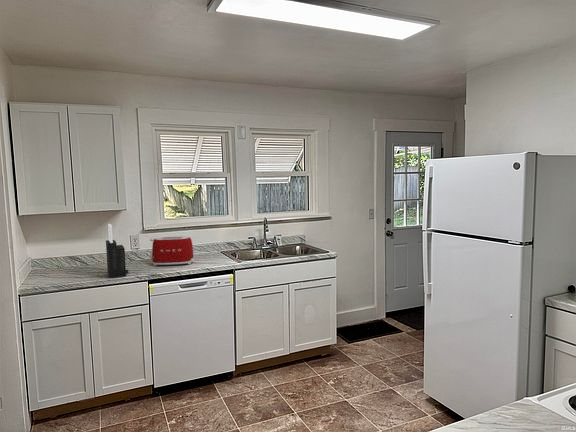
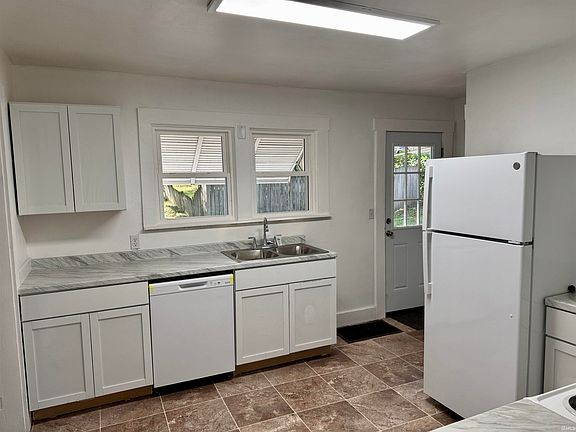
- knife block (117, 249)
- toaster (171, 250)
